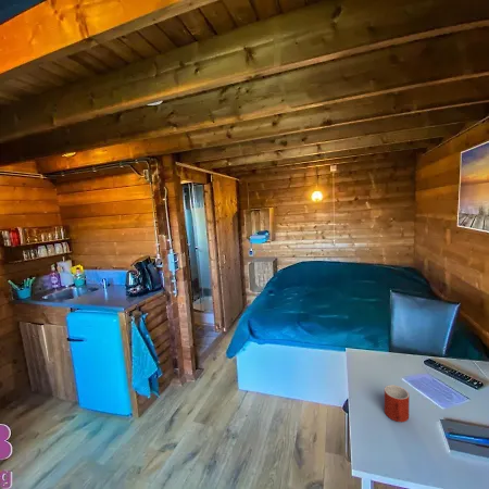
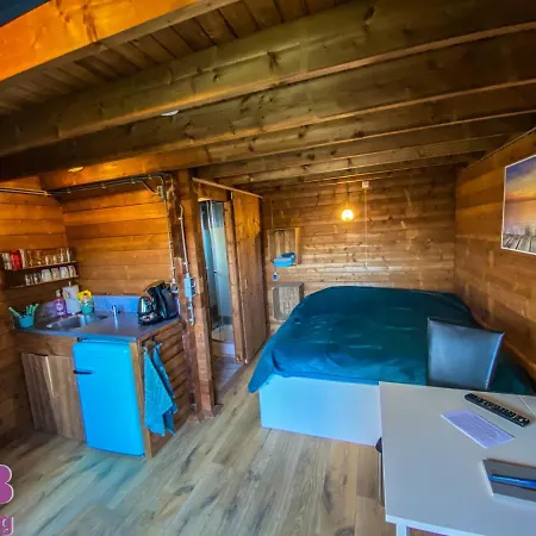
- mug (398, 405)
